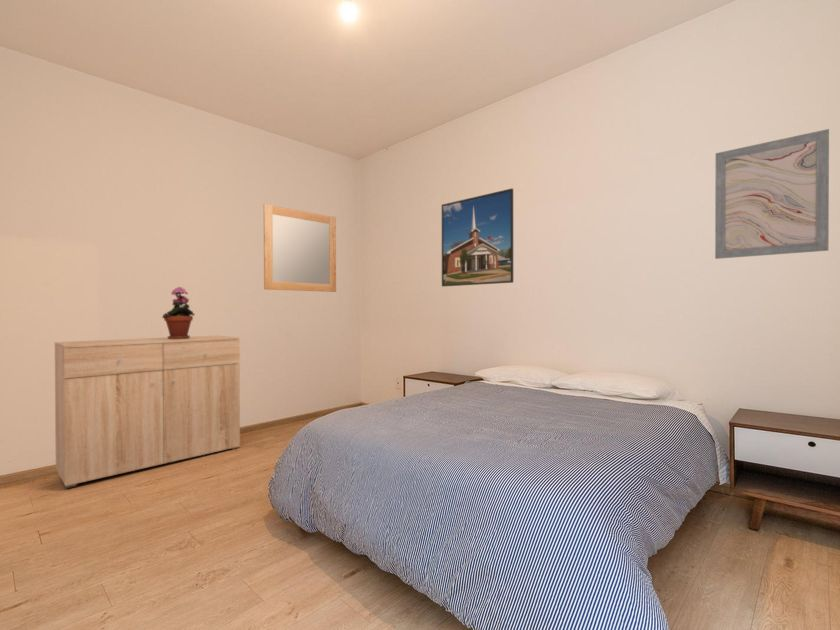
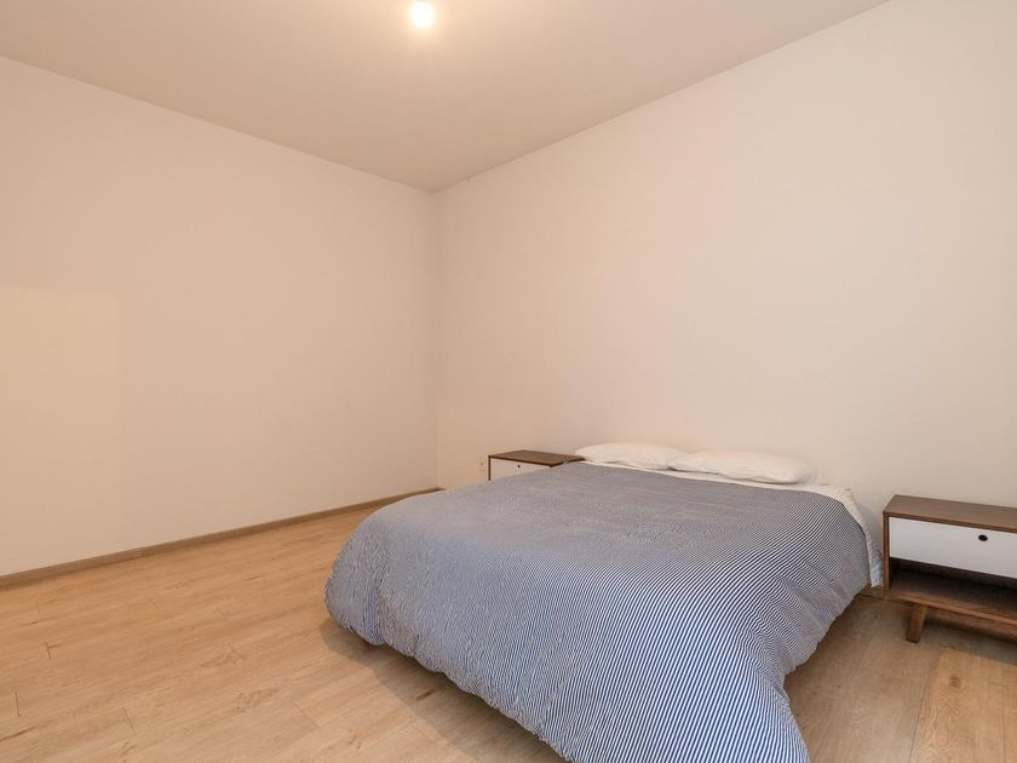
- home mirror (302, 250)
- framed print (475, 240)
- dresser (154, 399)
- potted plant (179, 312)
- wall art (768, 198)
